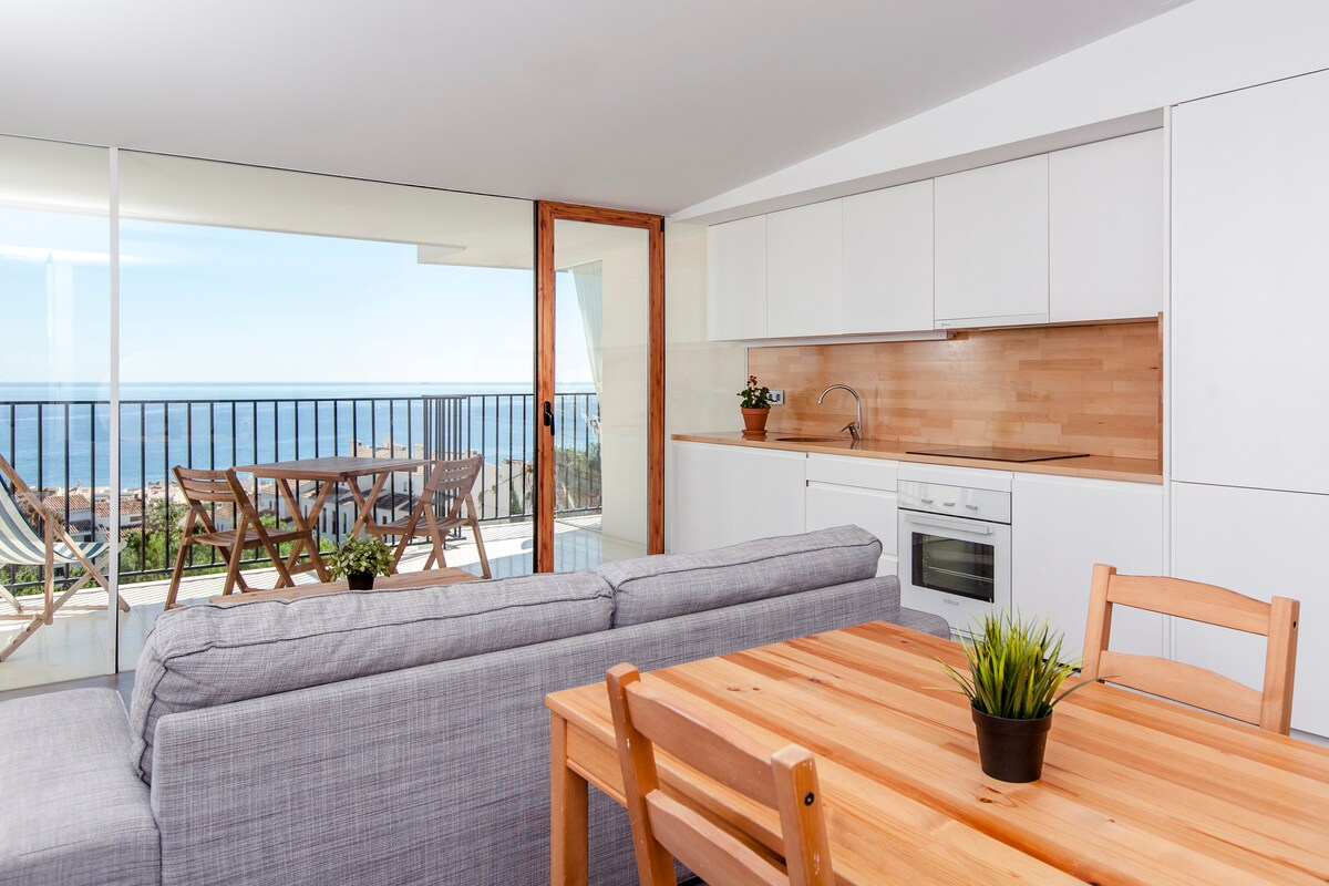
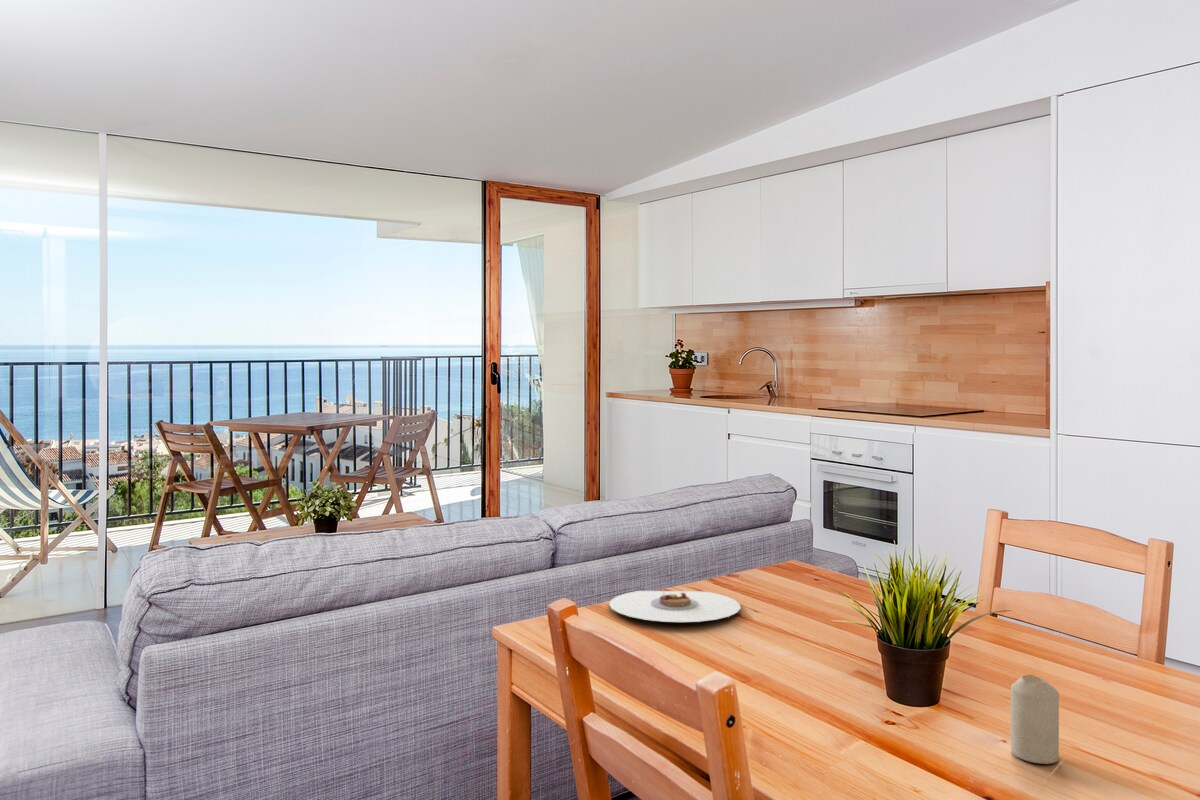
+ plate (674, 598)
+ candle (1034, 716)
